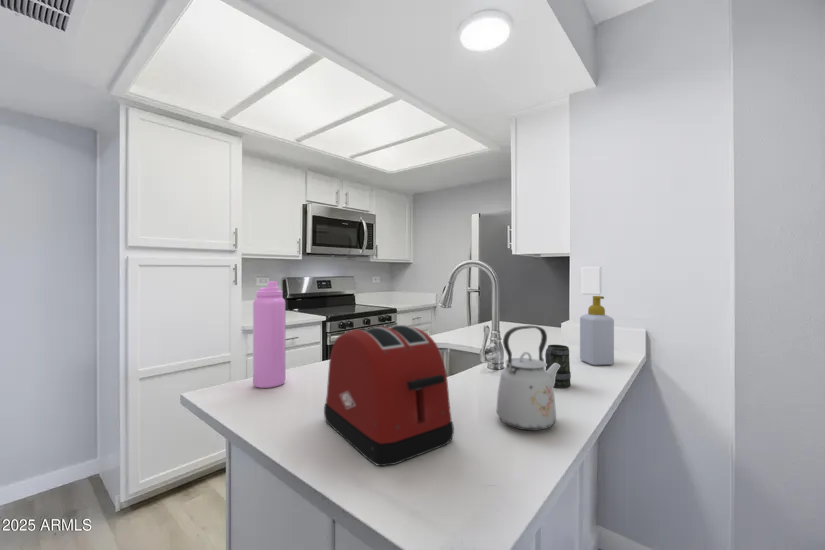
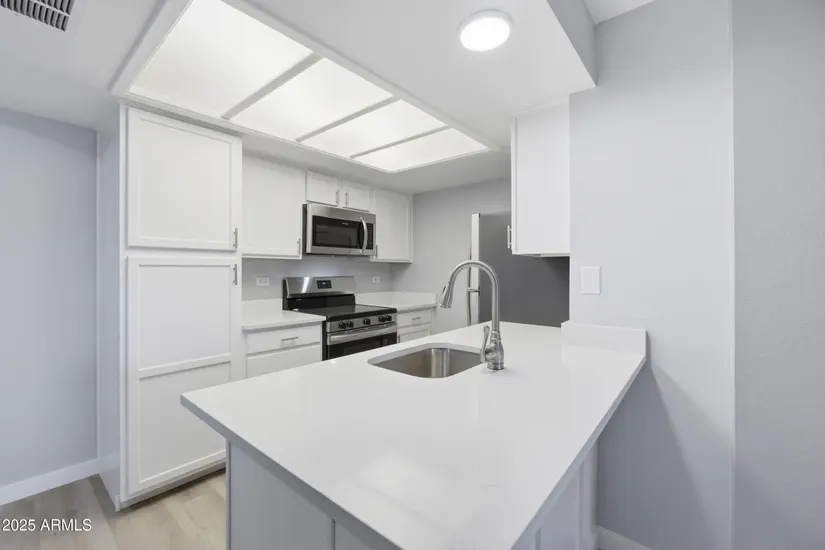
- soap bottle (596, 329)
- water bottle (269, 332)
- kettle (533, 372)
- mug (557, 363)
- toaster (386, 378)
